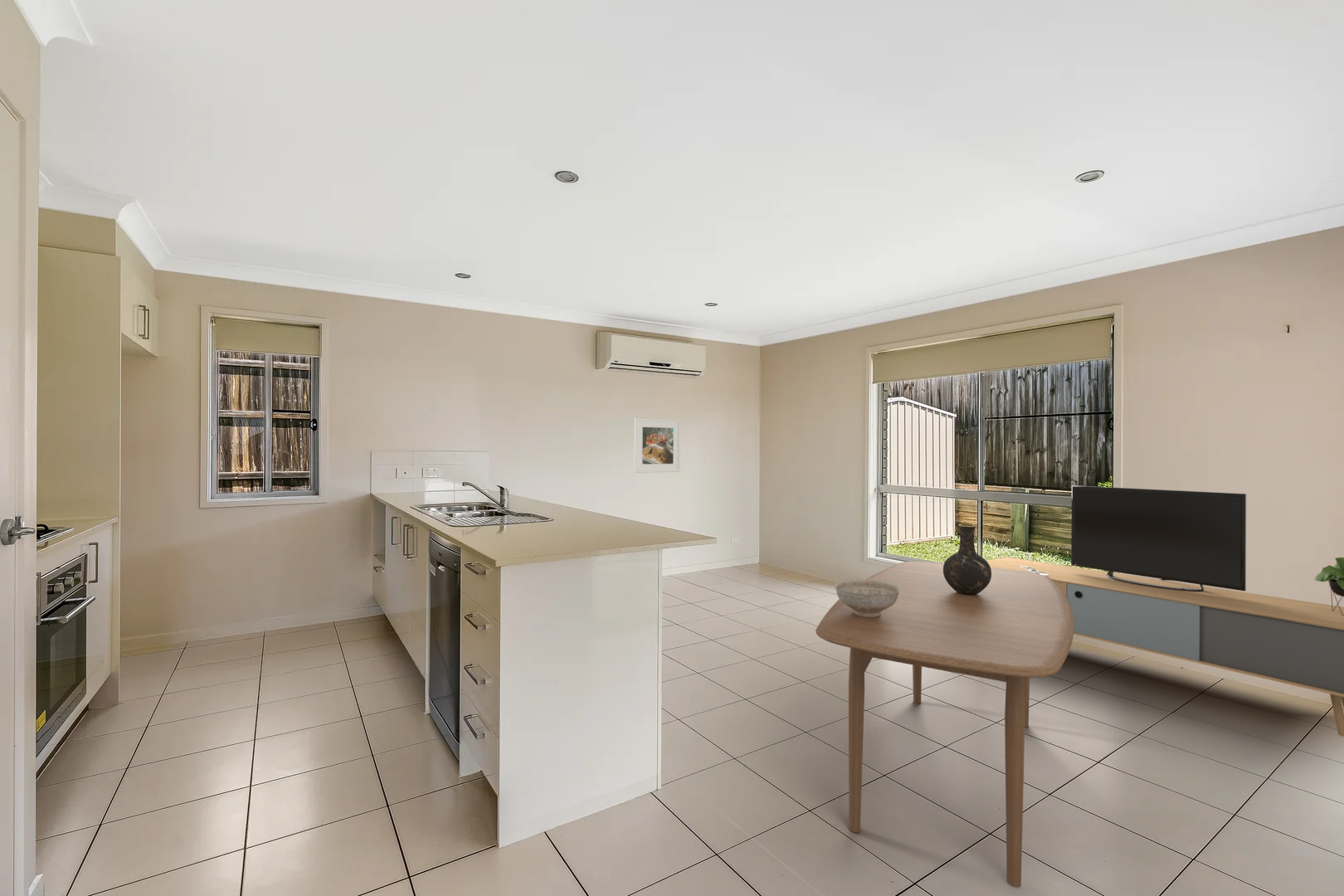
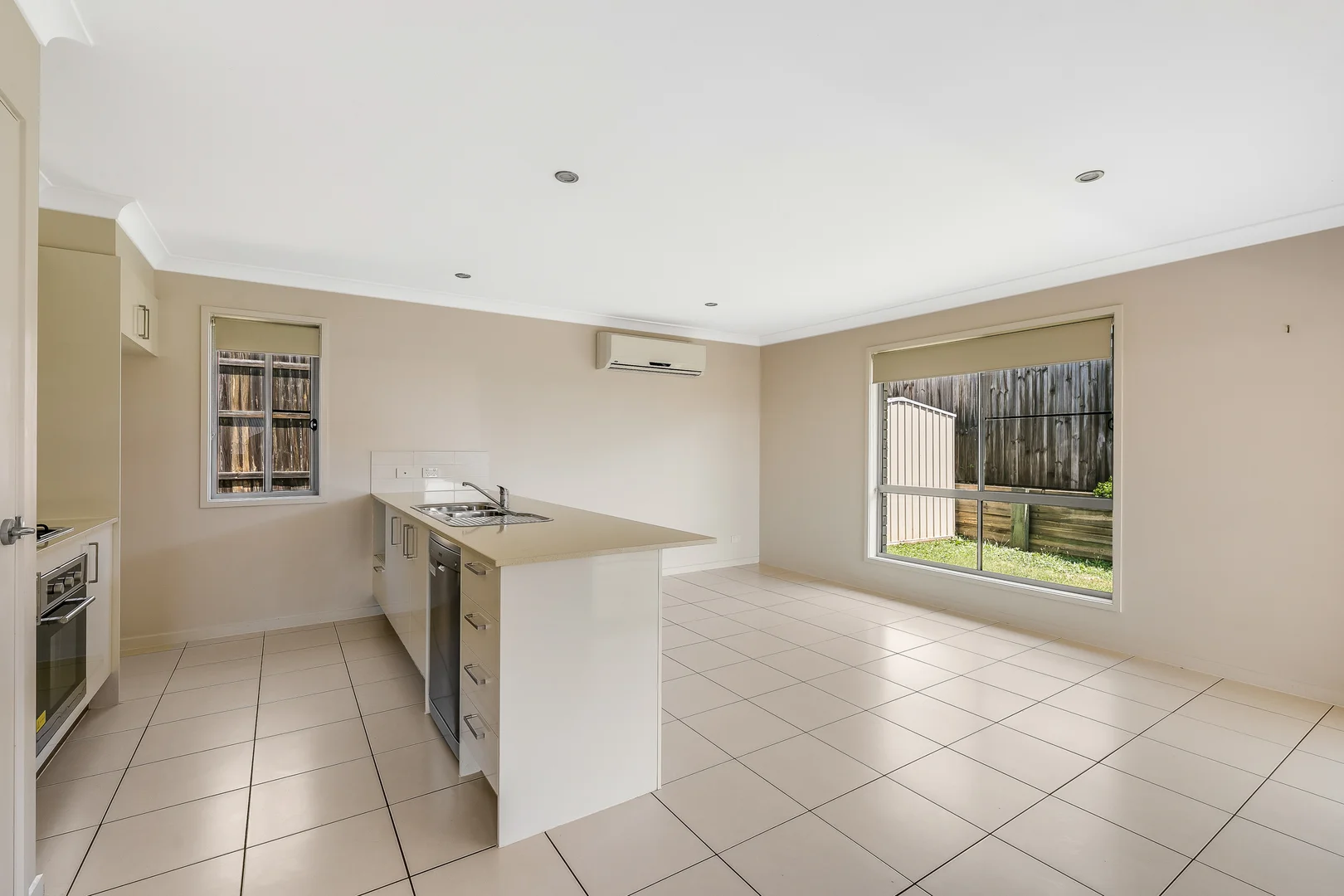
- vase (967, 558)
- decorative bowl (866, 599)
- dining table (953, 672)
- media console (1147, 582)
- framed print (657, 446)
